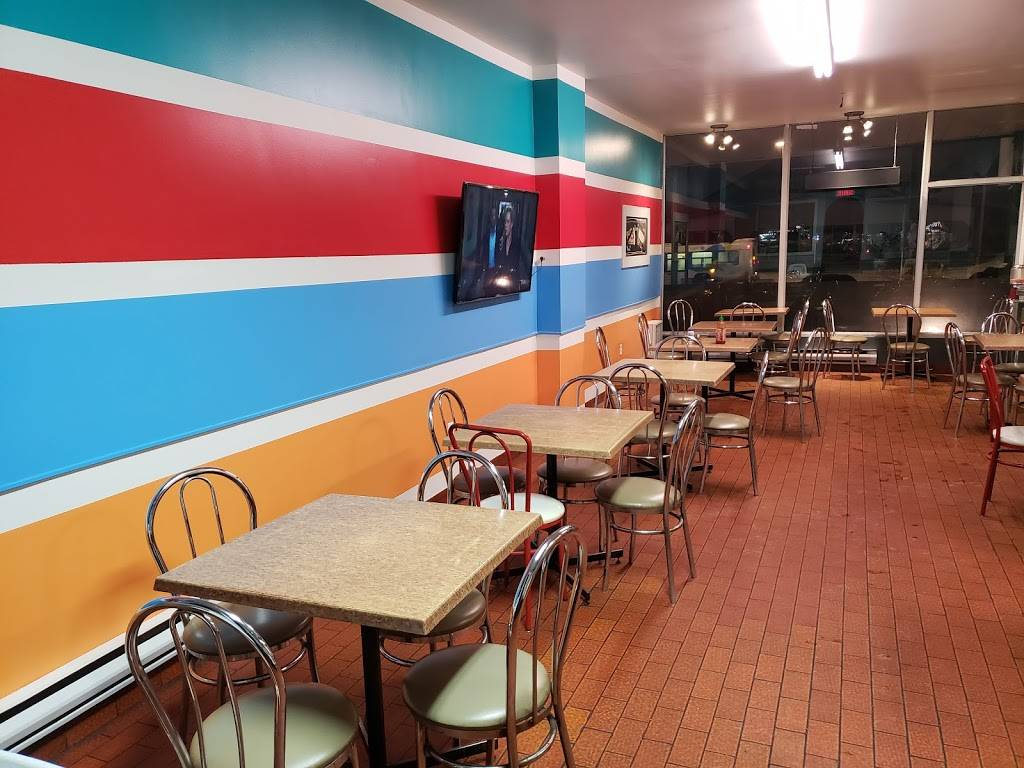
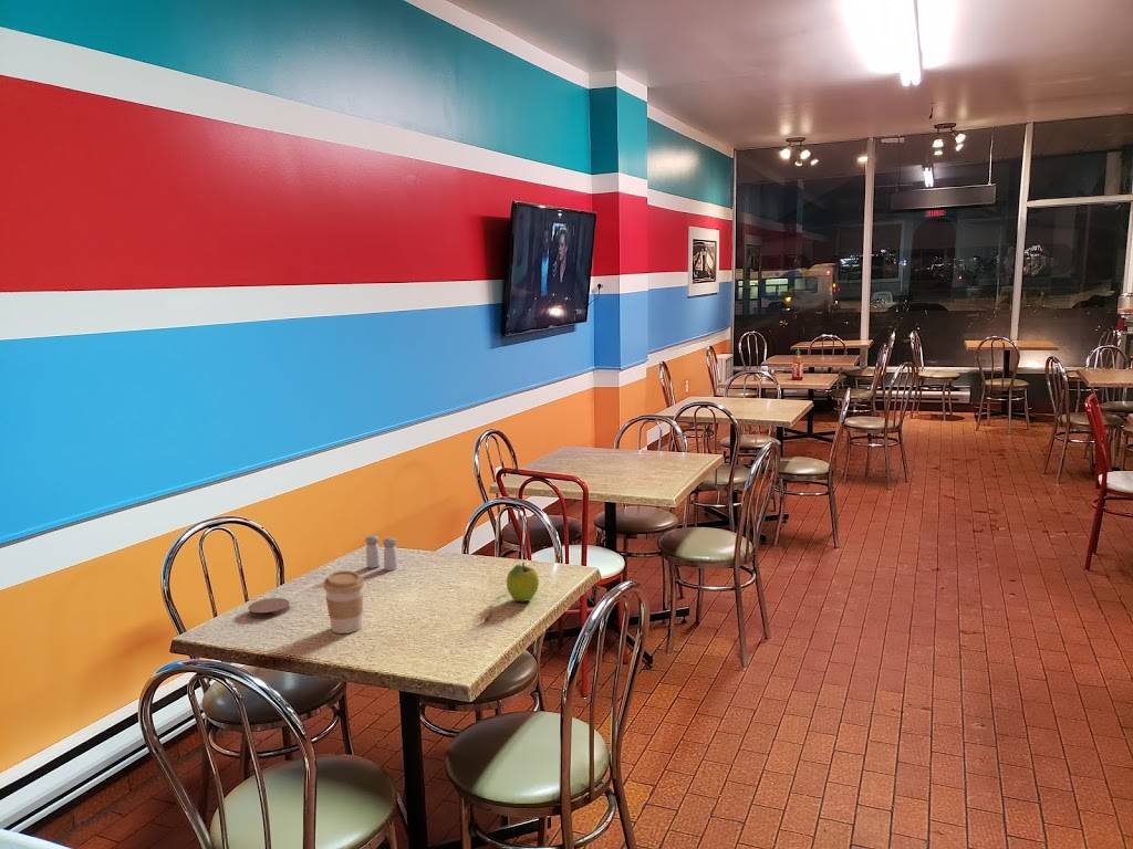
+ coaster (269, 607)
+ fruit (521, 581)
+ salt and pepper shaker (378, 552)
+ coffee cup (345, 600)
